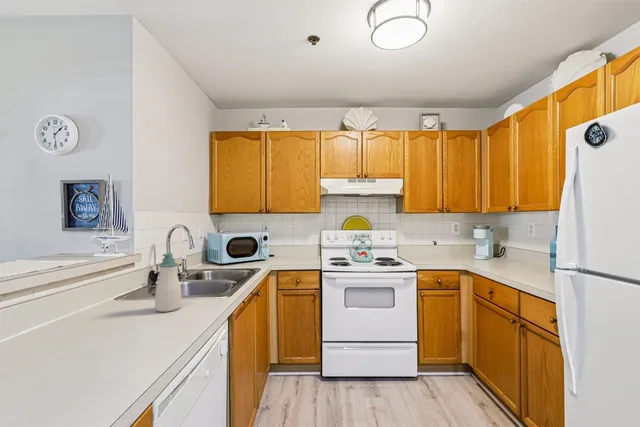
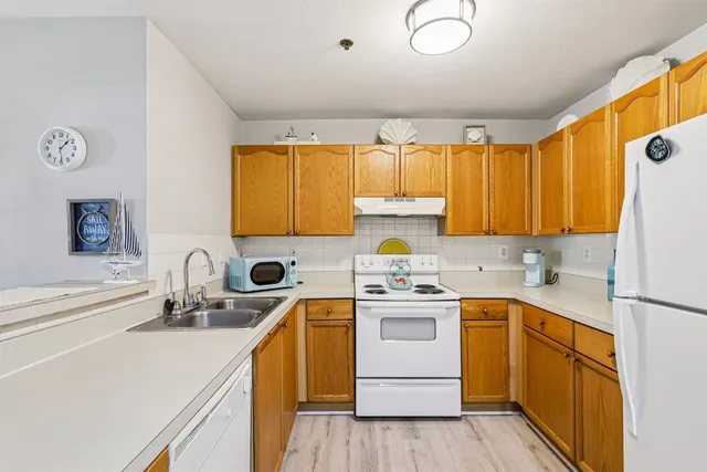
- soap bottle (168, 281)
